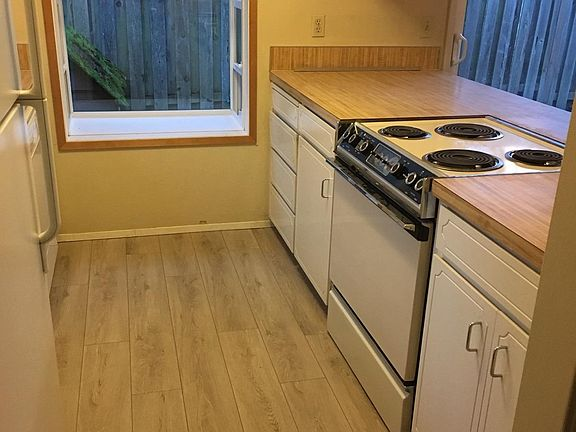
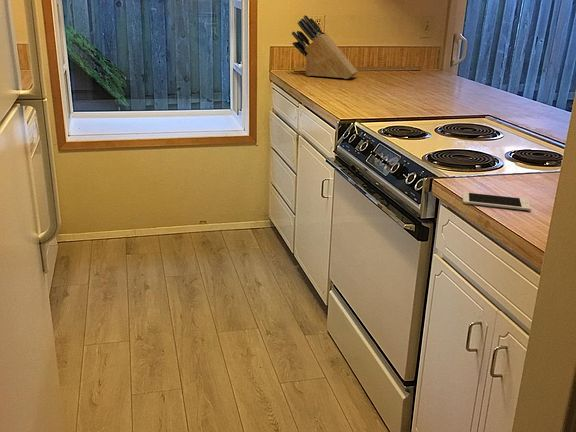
+ knife block (324, 46)
+ cell phone (495, 201)
